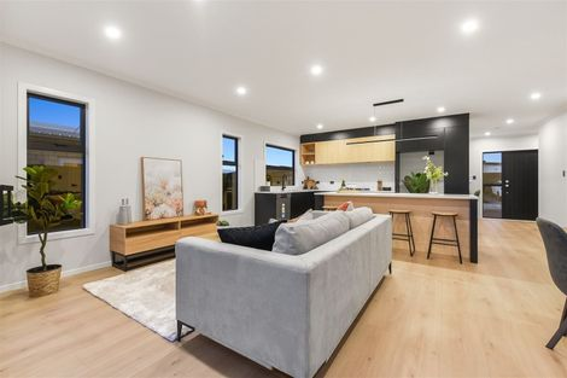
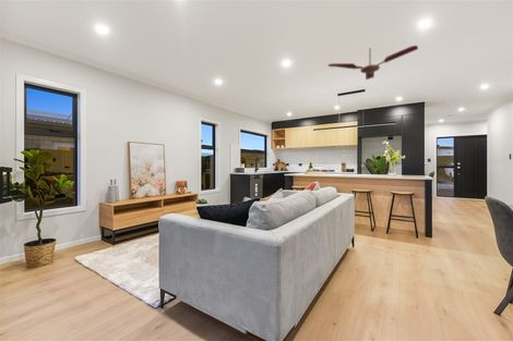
+ ceiling fan (369, 63)
